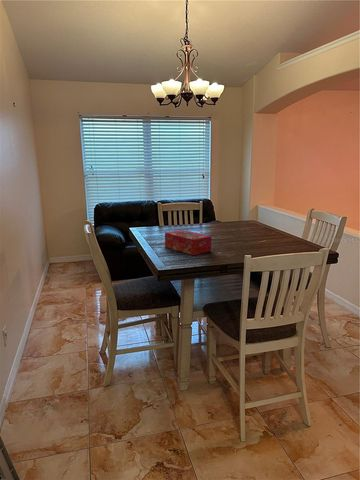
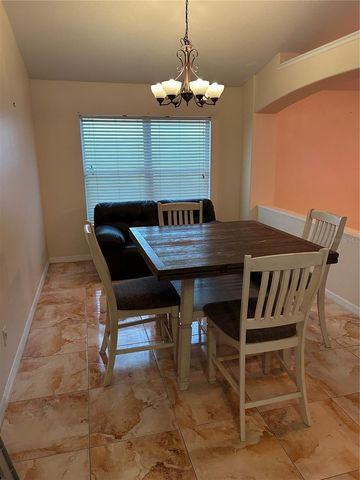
- tissue box (187, 241)
